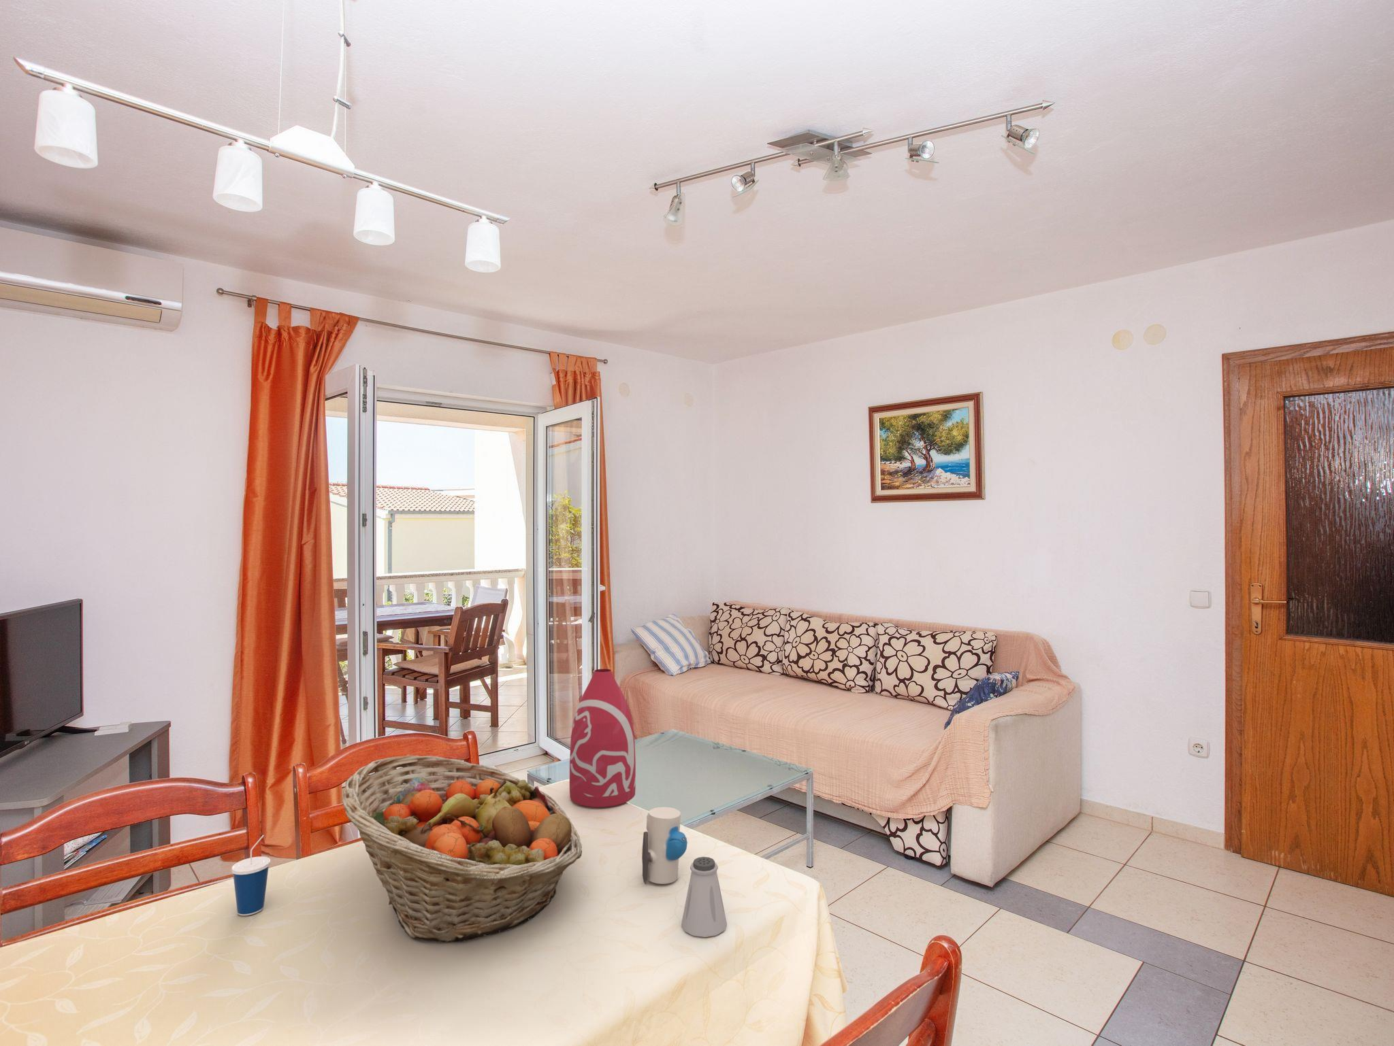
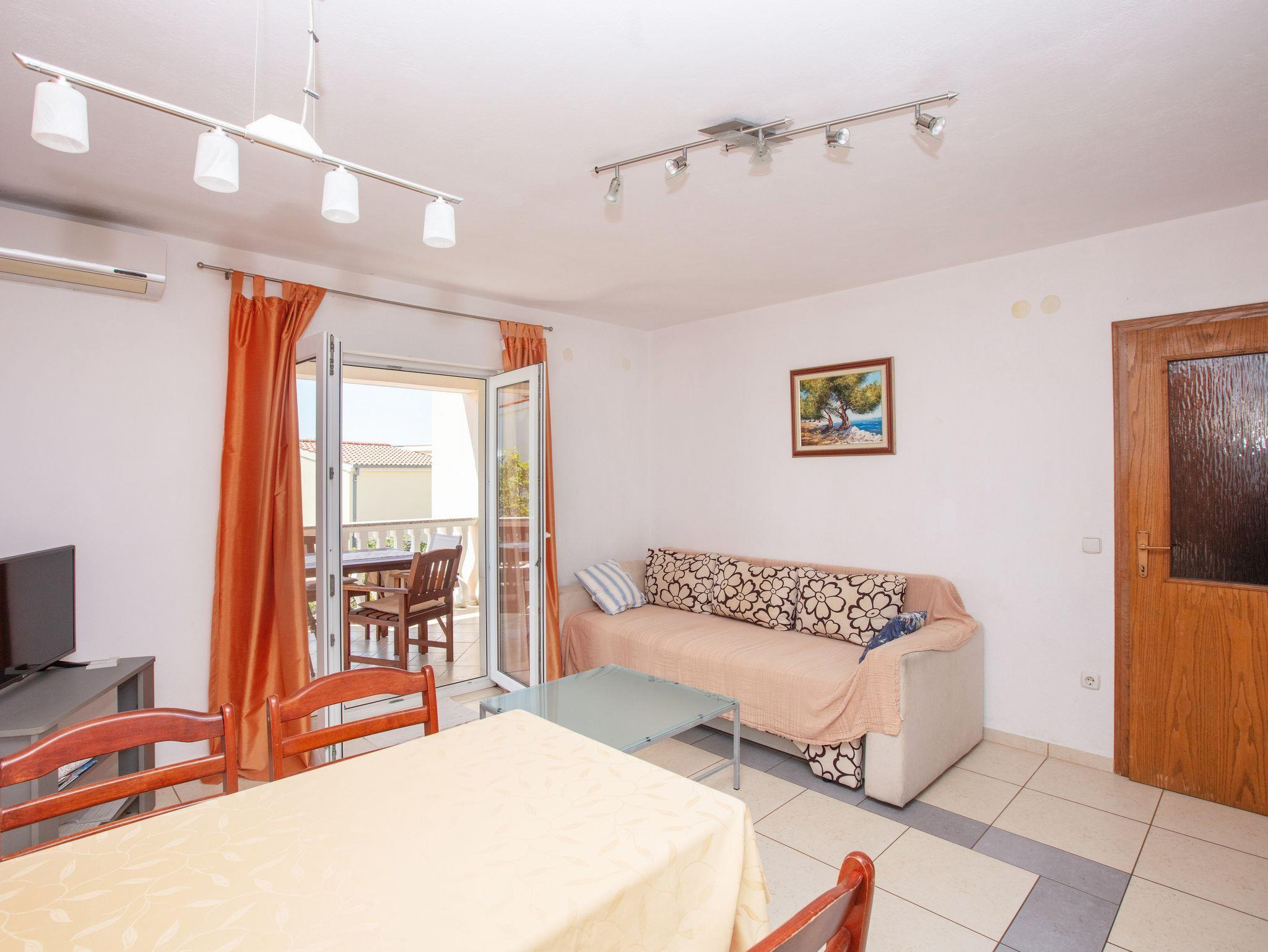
- bottle (602, 733)
- fruit basket (465, 830)
- cup (251, 873)
- toy (665, 847)
- saltshaker (704, 892)
